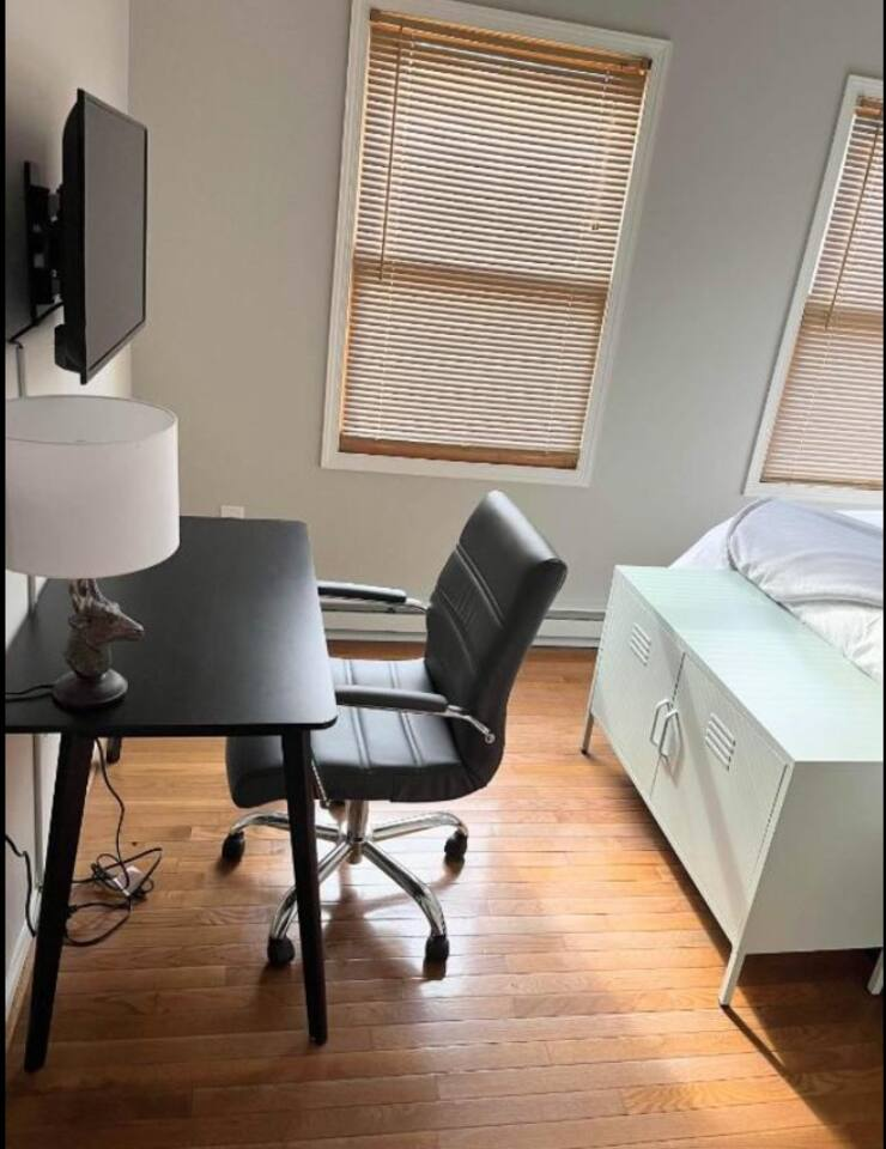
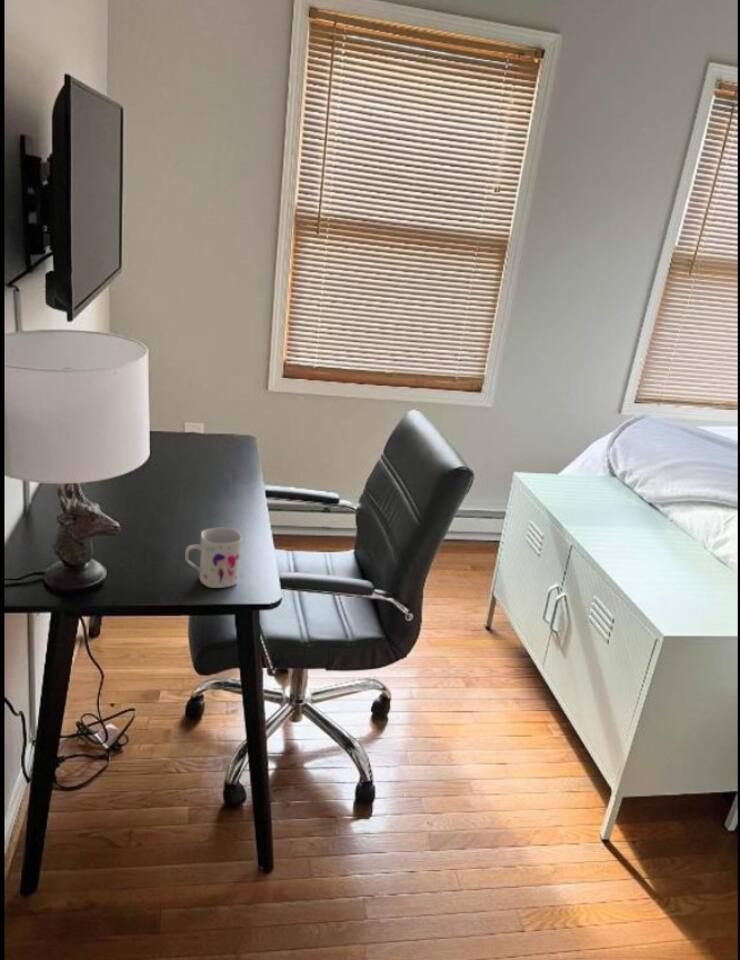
+ mug (212, 558)
